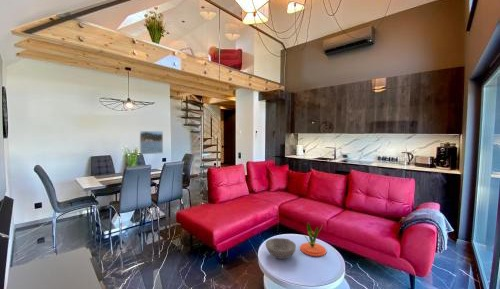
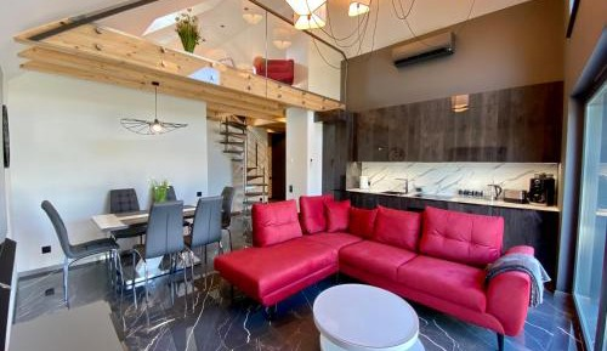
- plant (311, 235)
- bowl (280, 249)
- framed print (151, 142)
